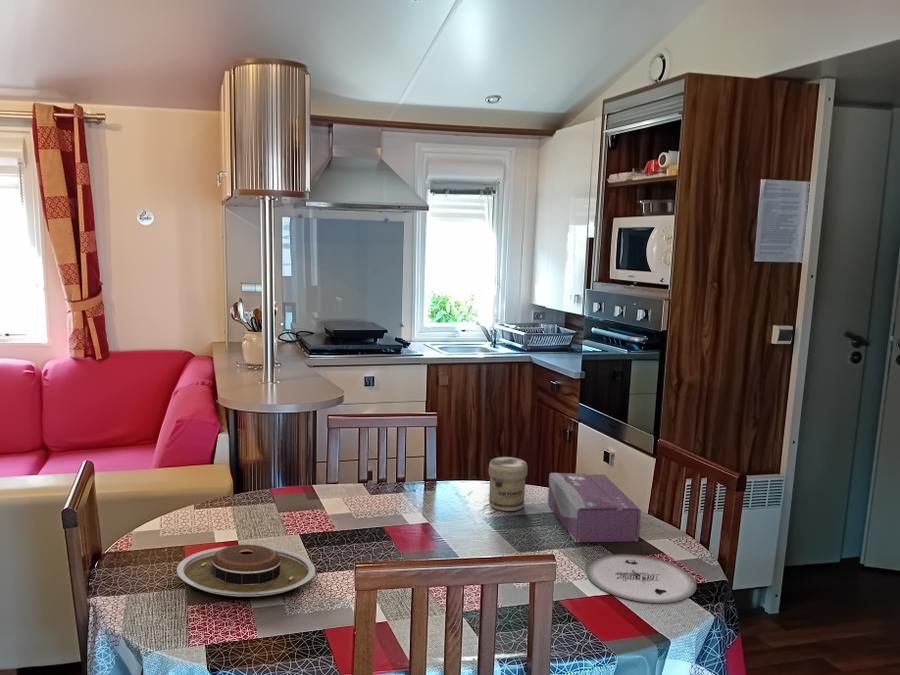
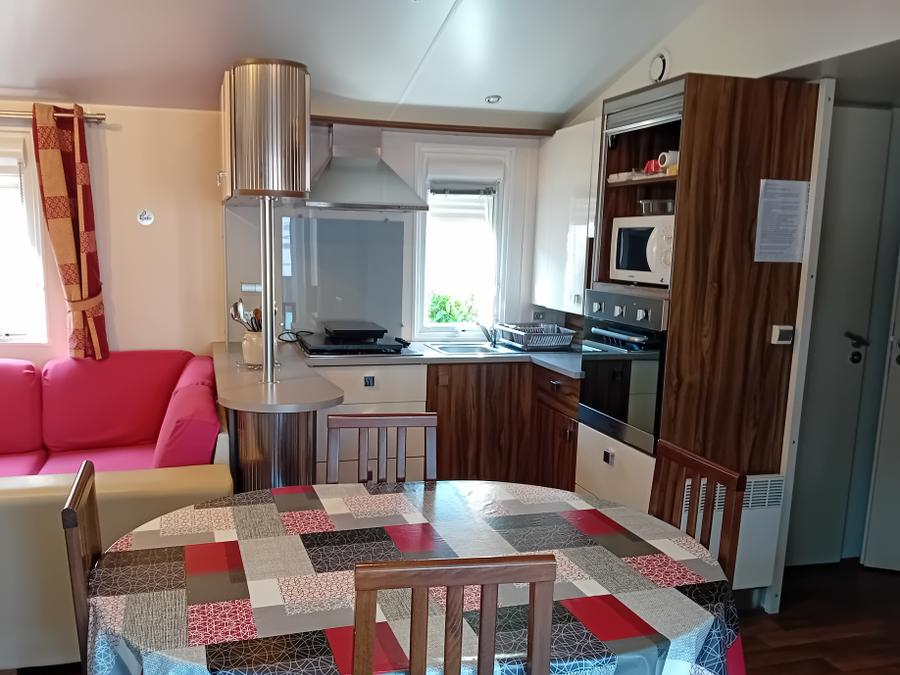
- plate (246, 565)
- jar (507, 483)
- tissue box (591, 504)
- plate (640, 575)
